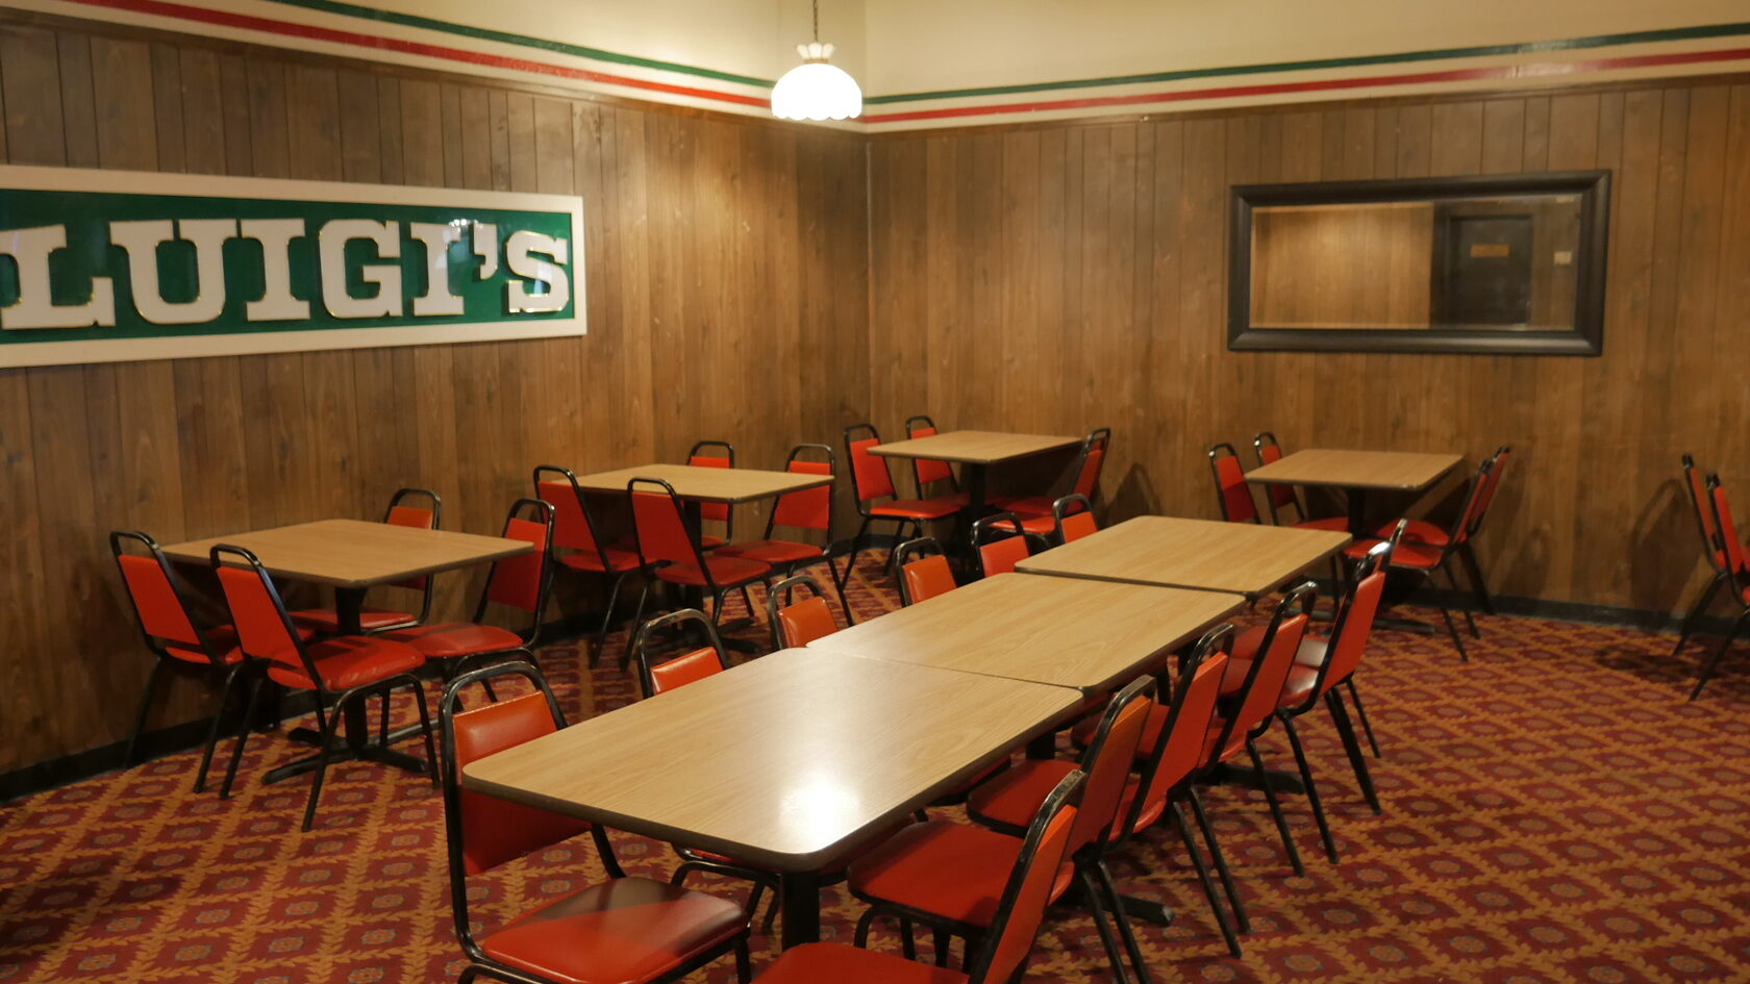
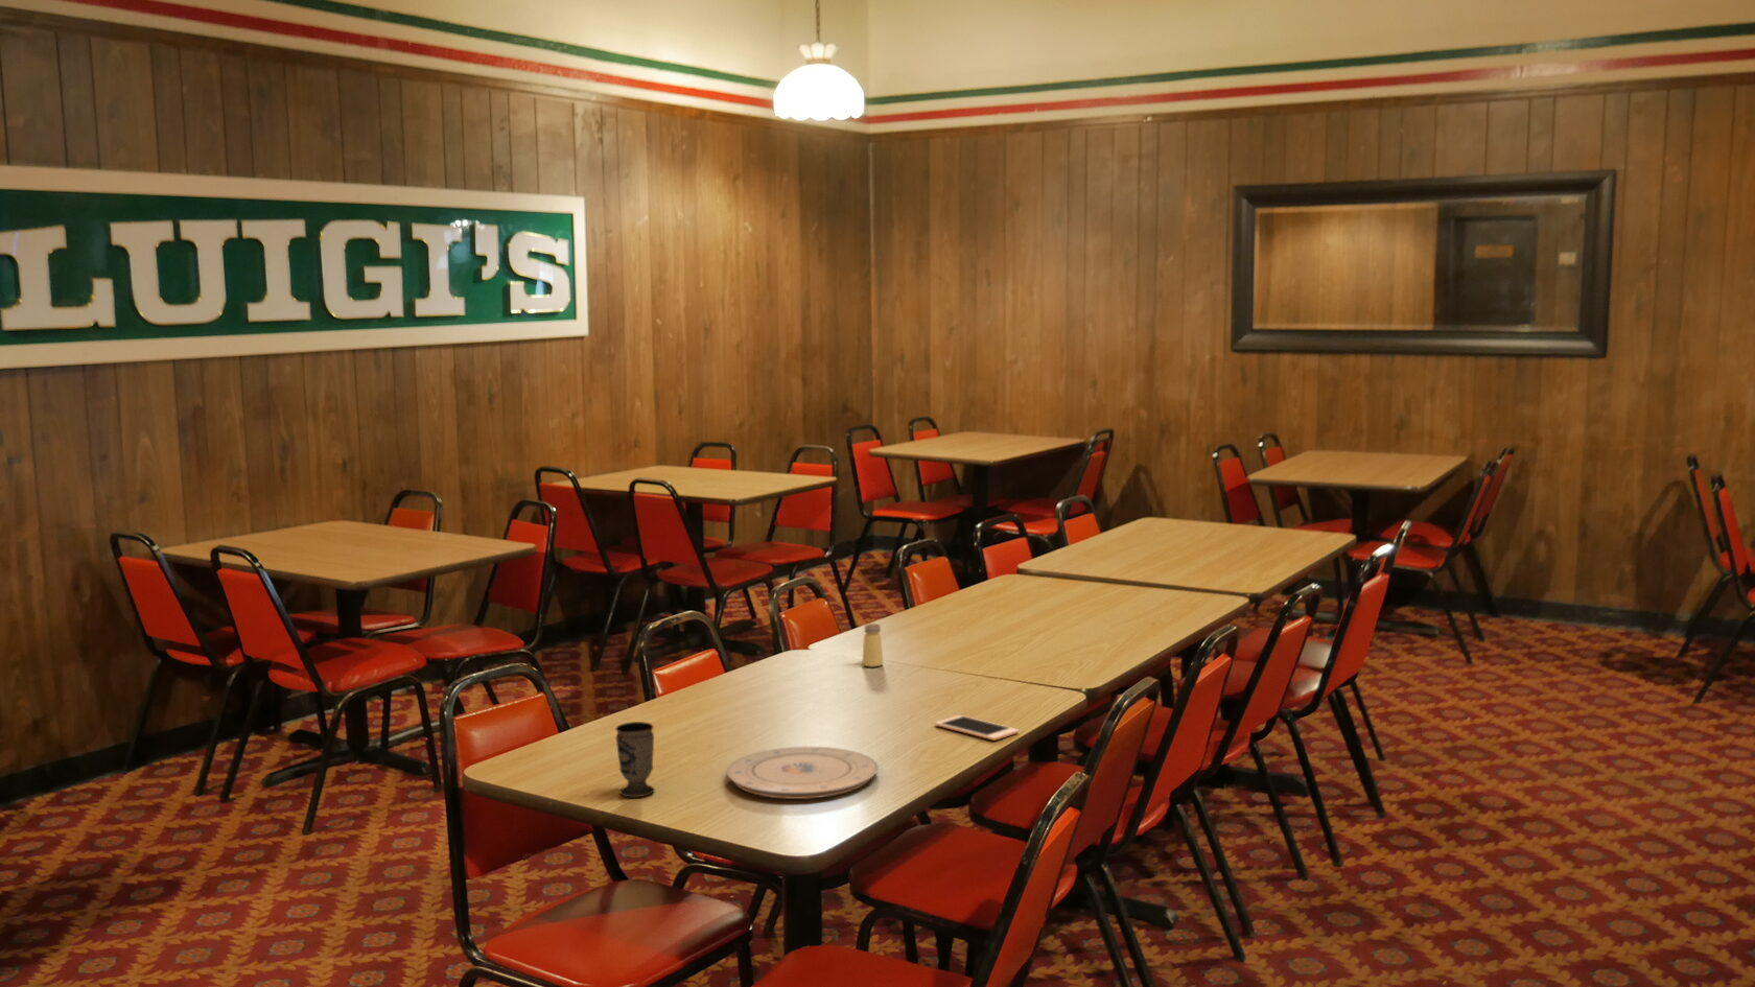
+ cup (635, 759)
+ plate (803, 771)
+ cell phone (975, 727)
+ saltshaker (873, 645)
